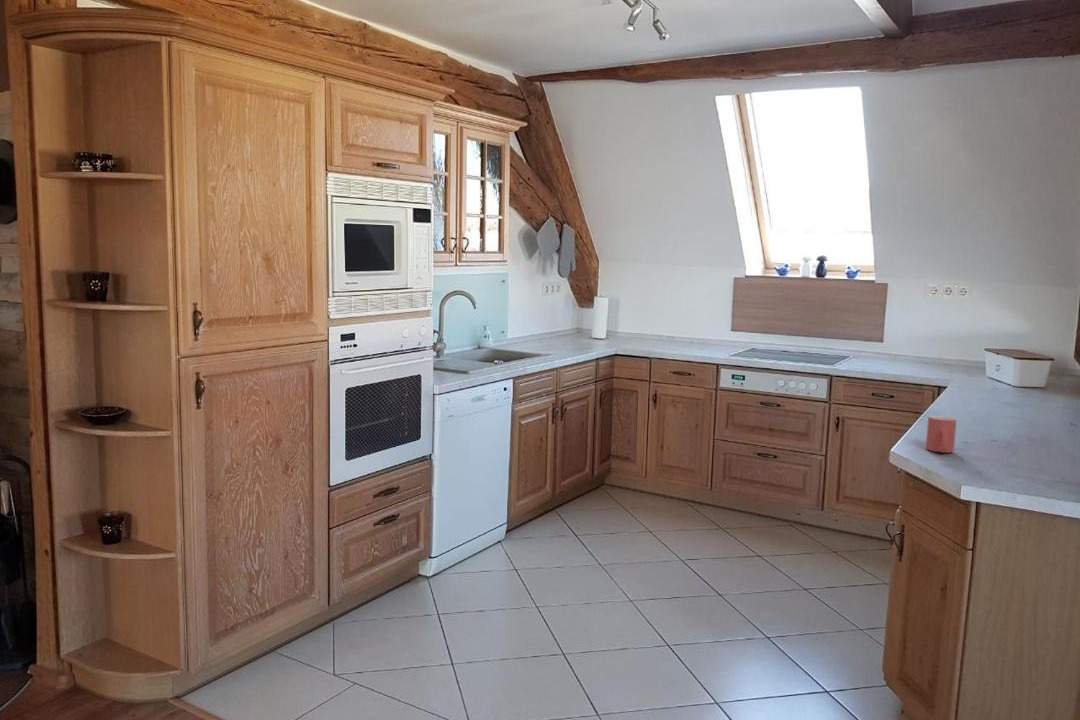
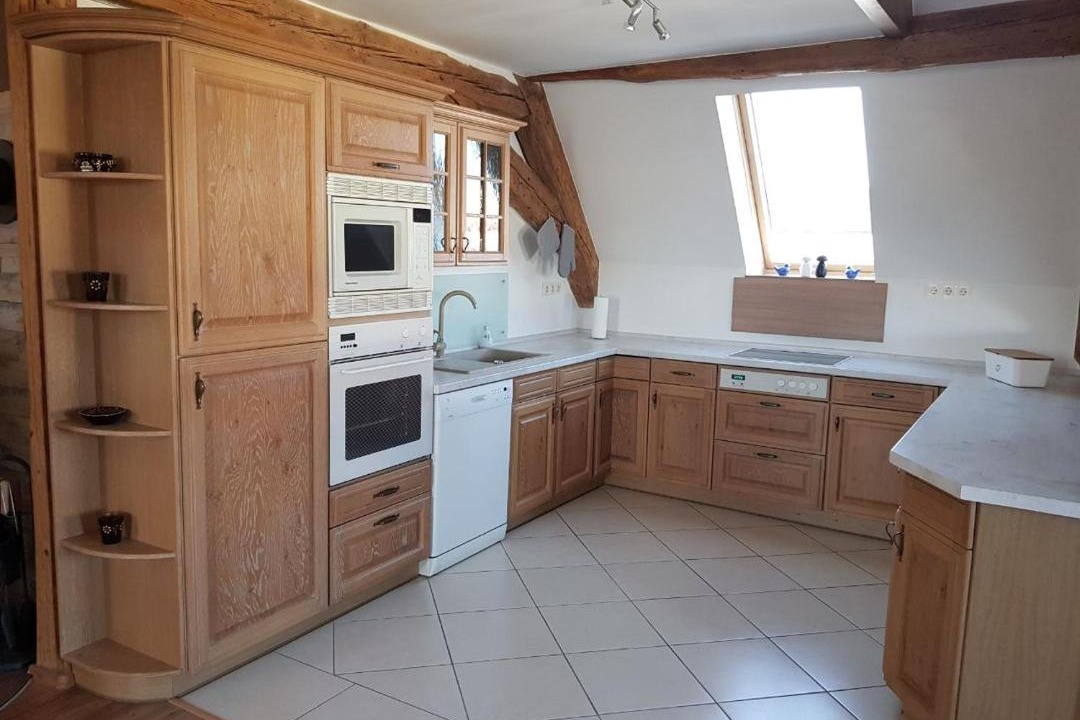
- mug (942, 435)
